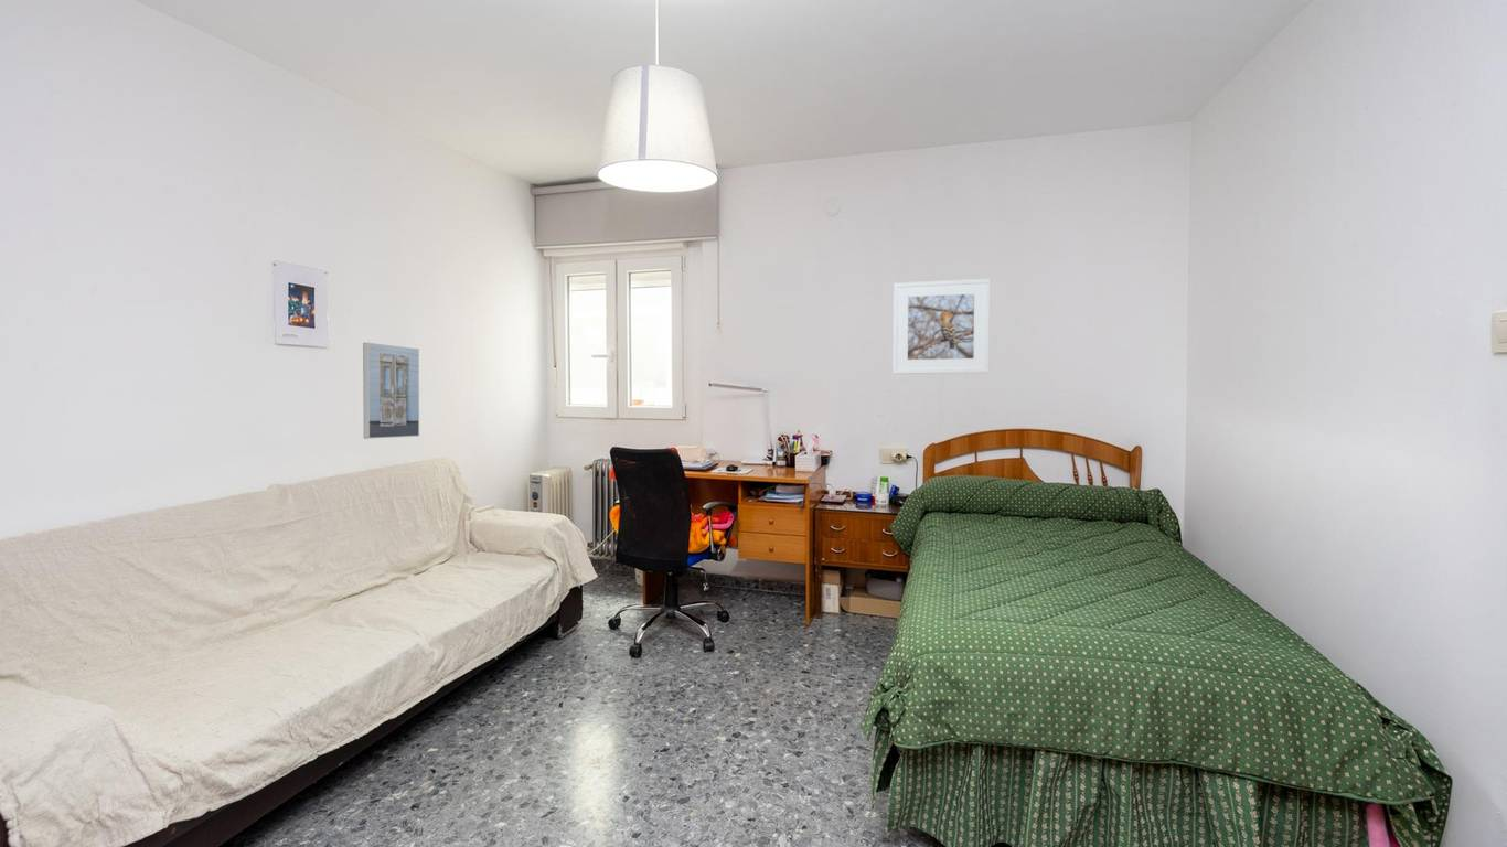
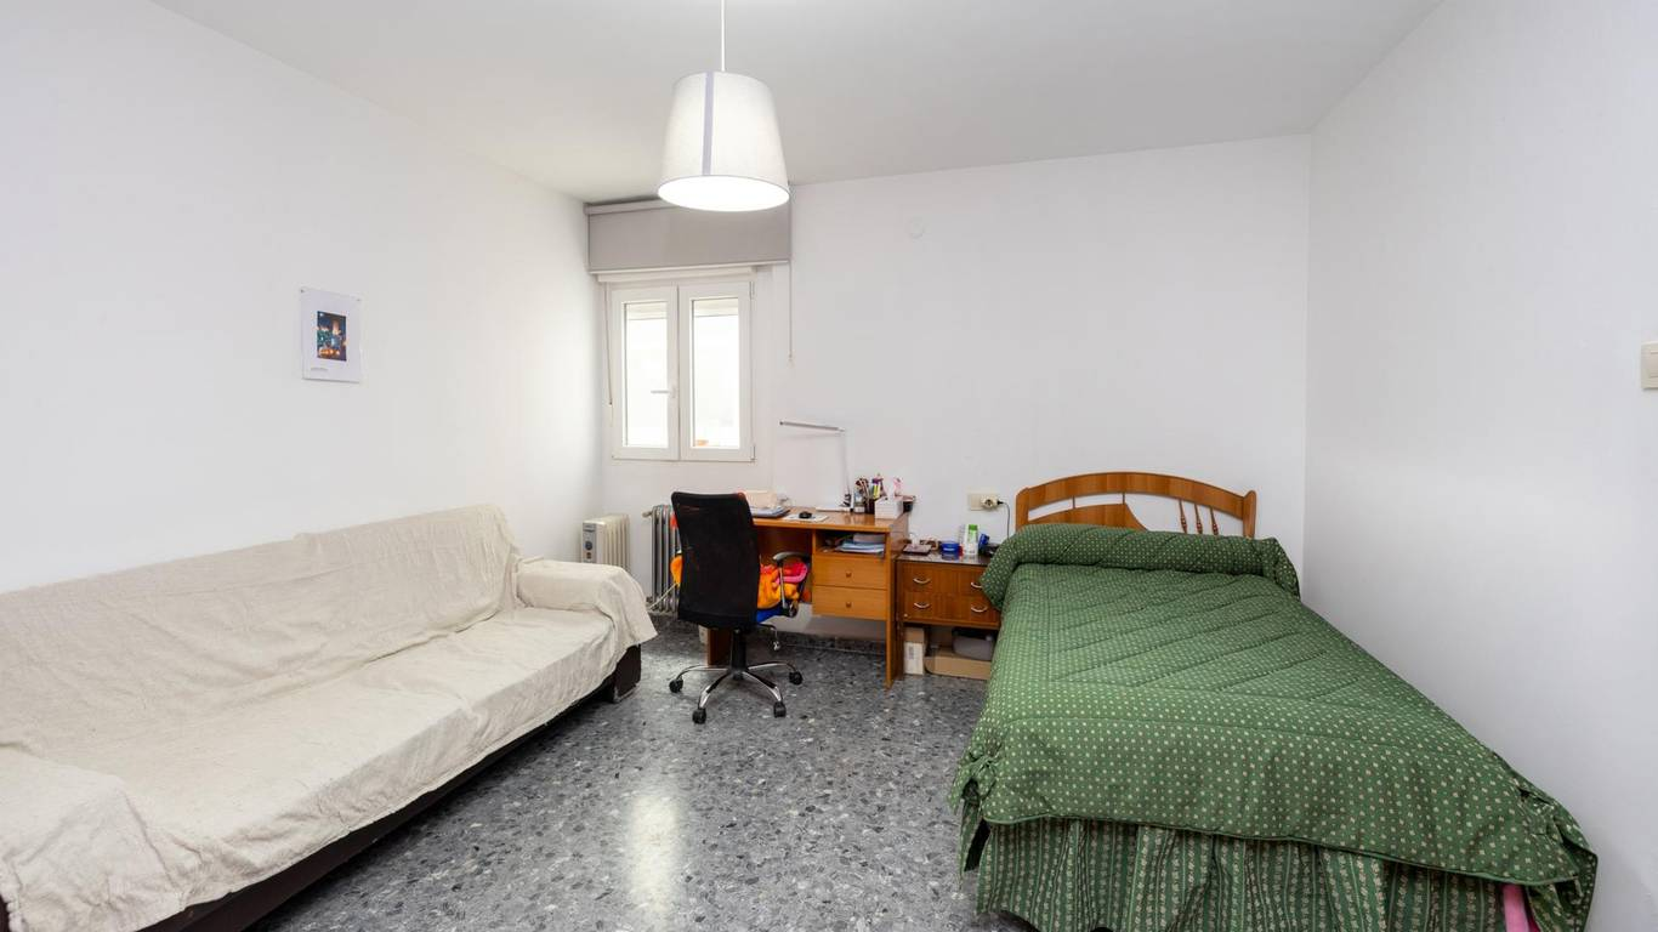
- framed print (392, 392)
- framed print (940, 326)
